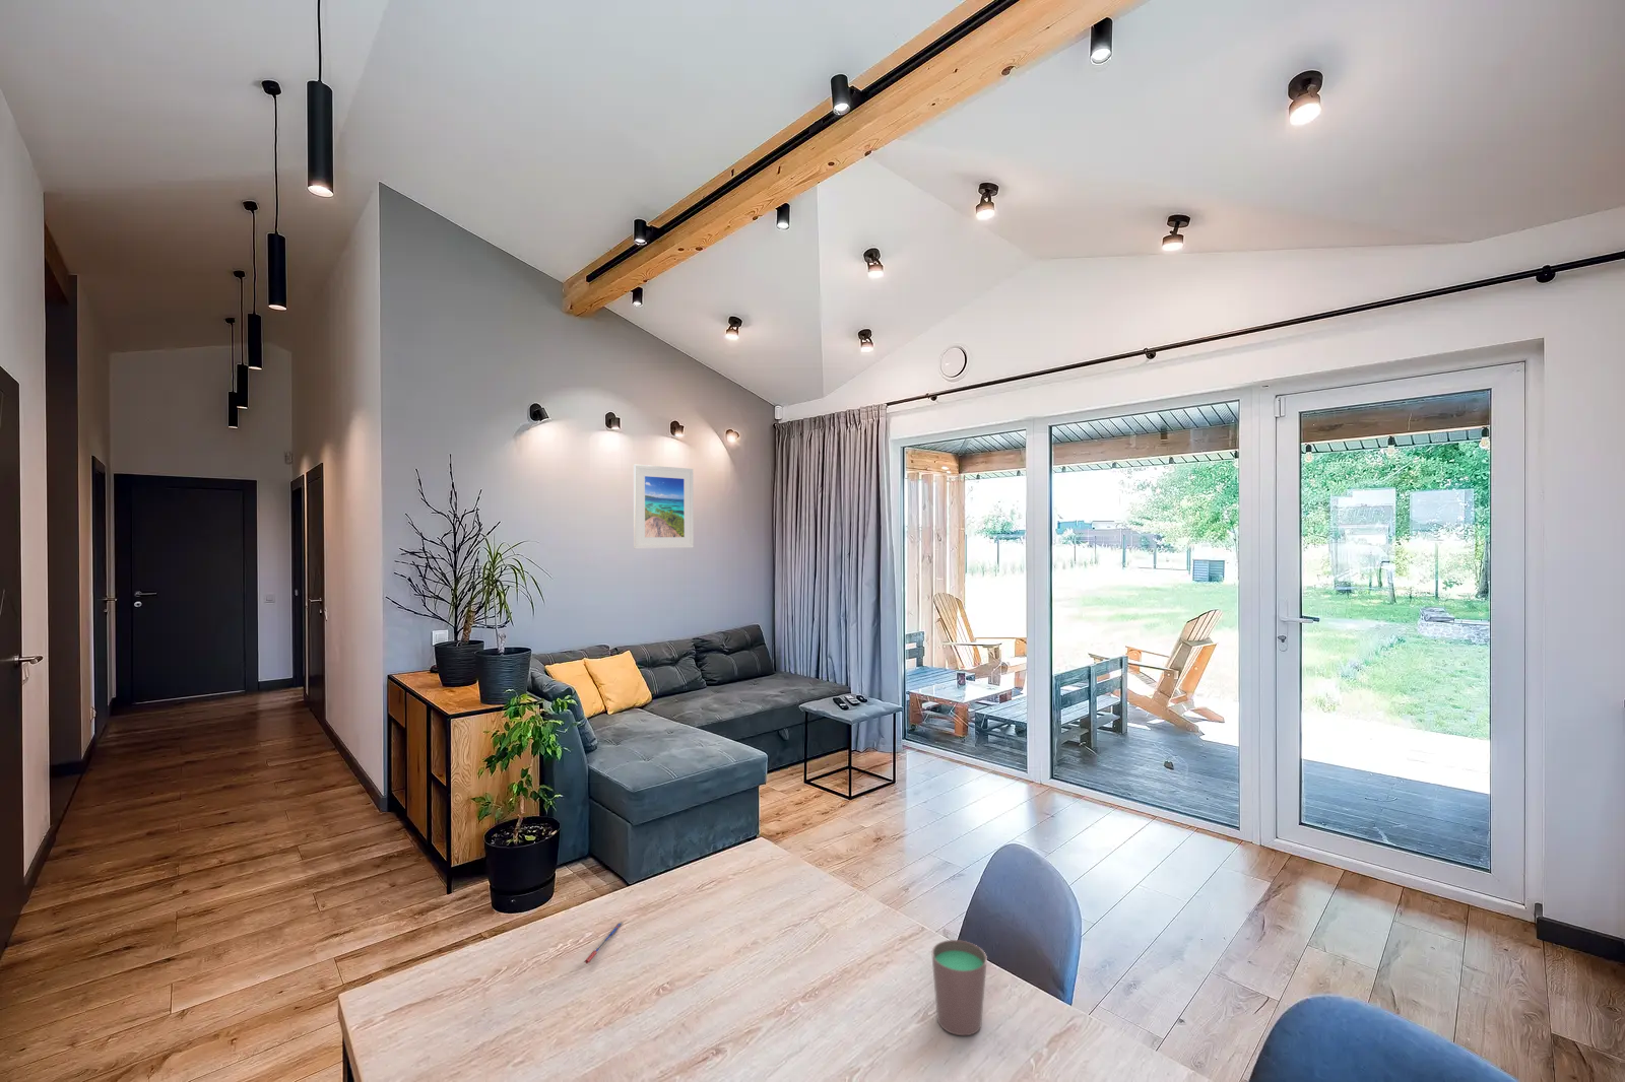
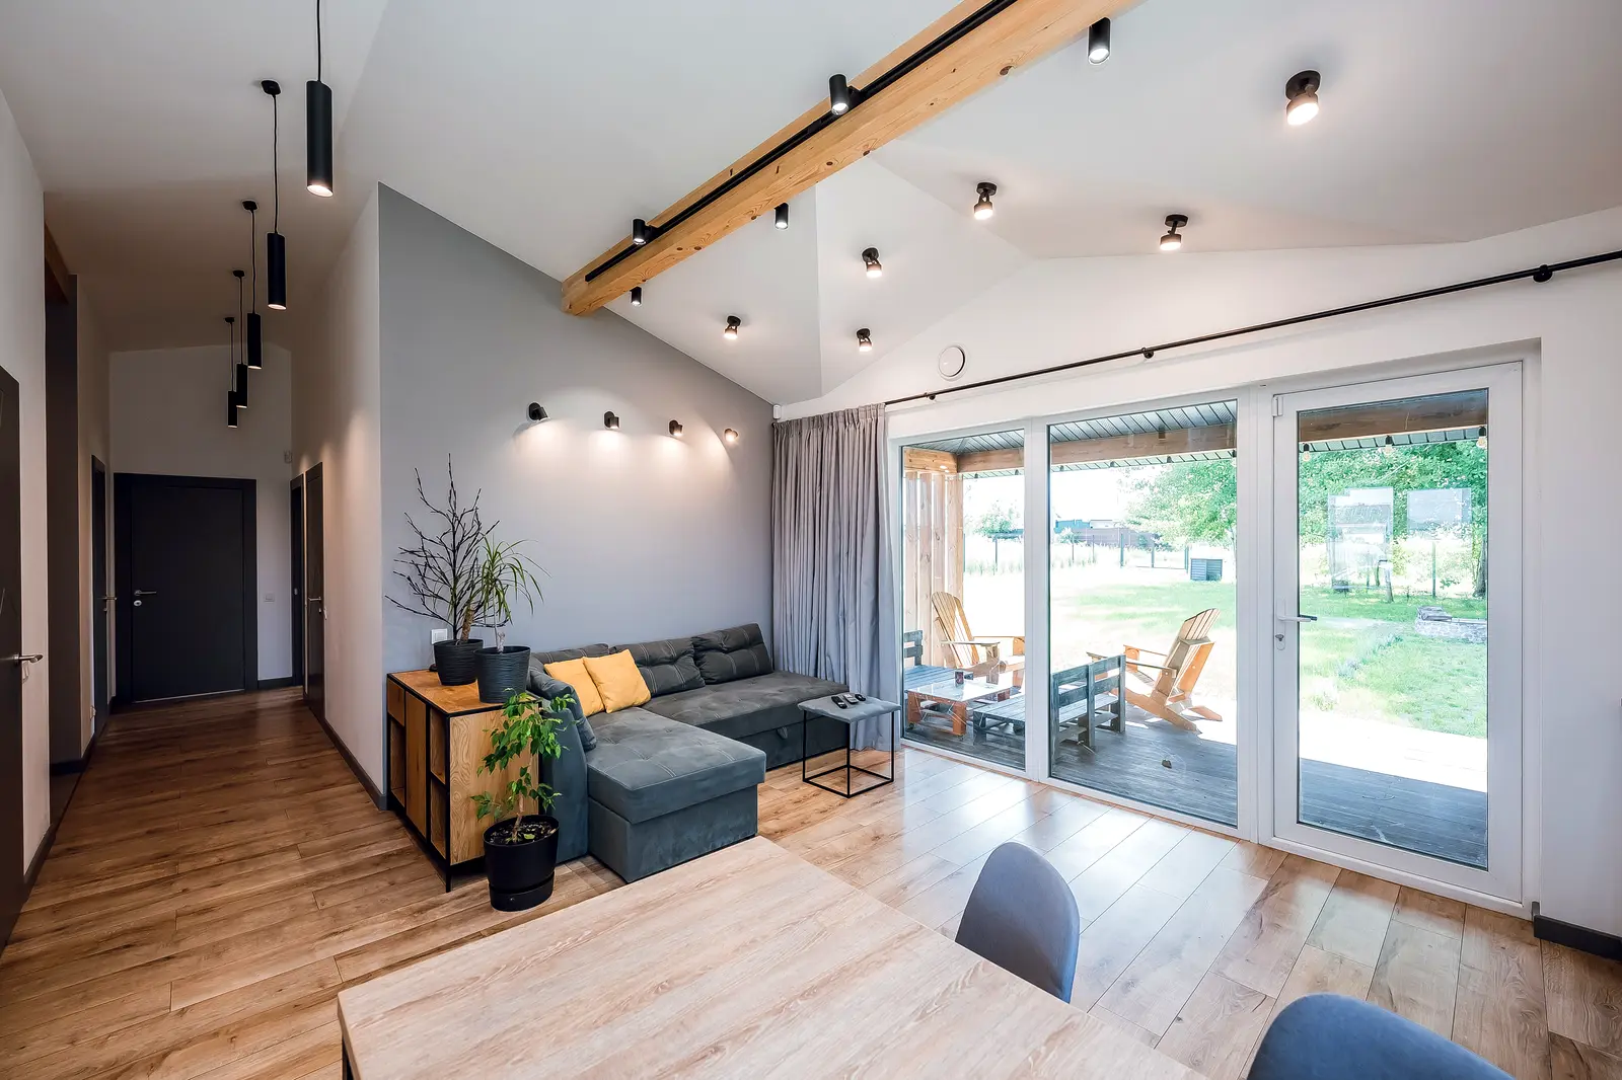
- pen (604, 940)
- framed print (664, 506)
- cup (959, 988)
